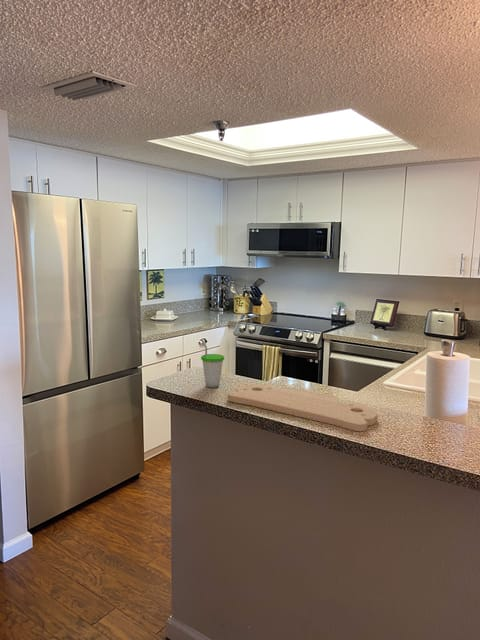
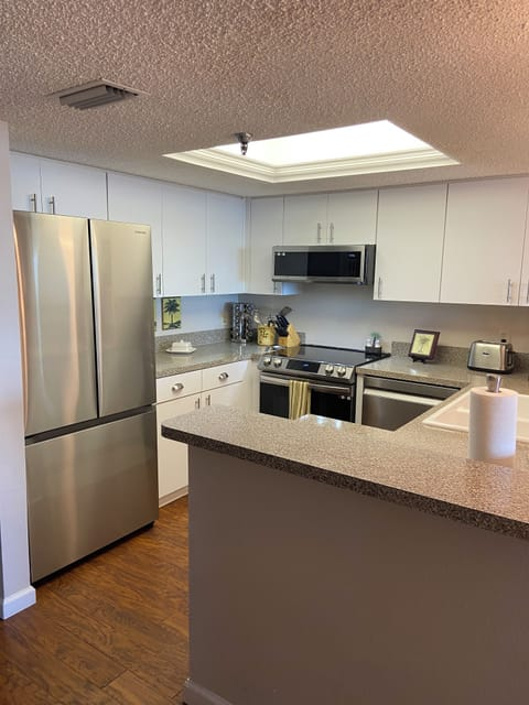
- cup (212, 364)
- cutting board (302, 402)
